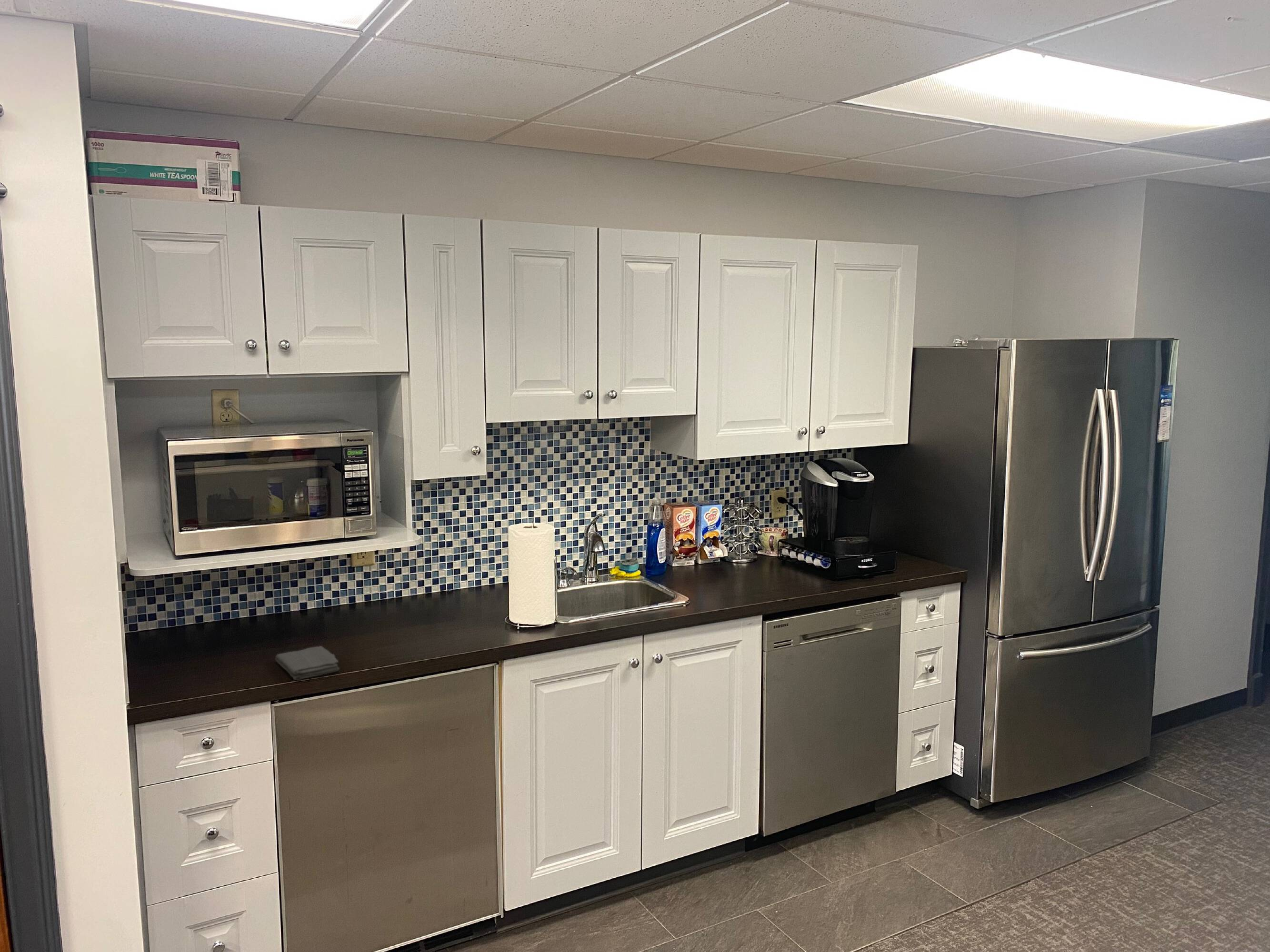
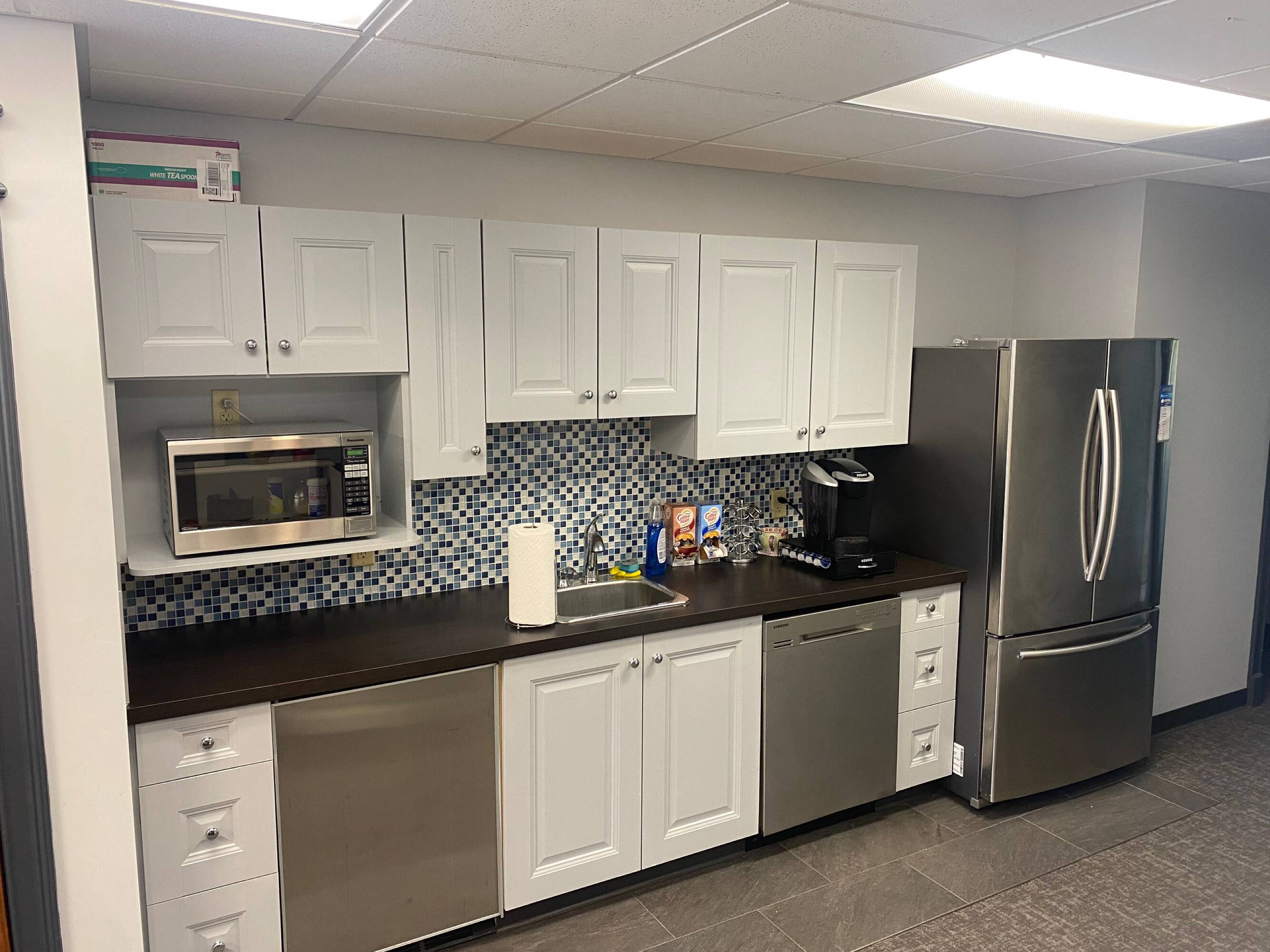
- washcloth (307, 661)
